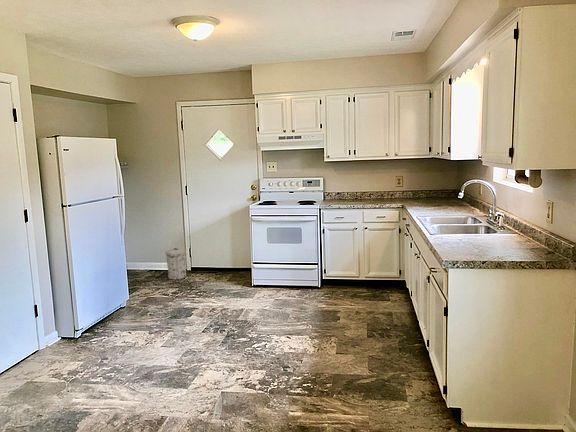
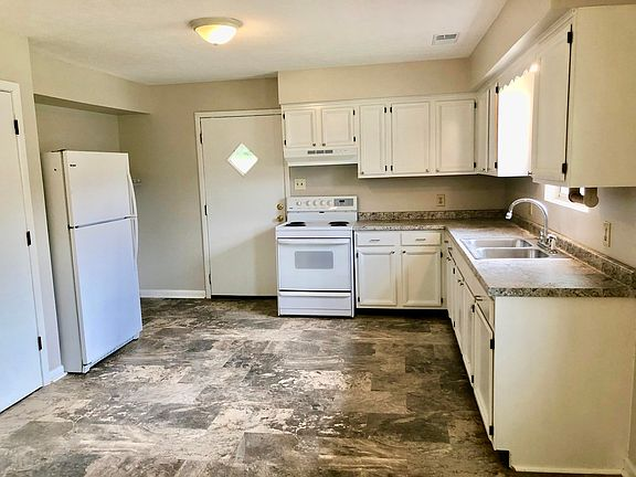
- trash can (176, 262)
